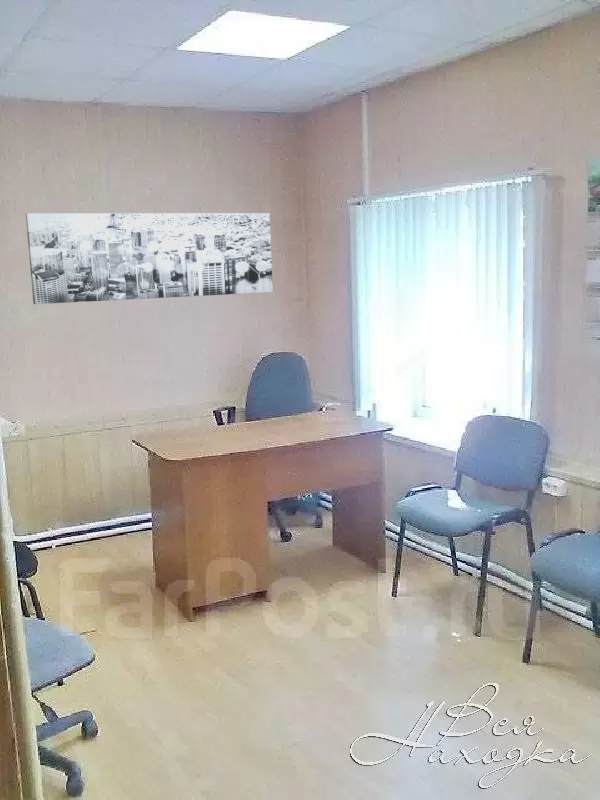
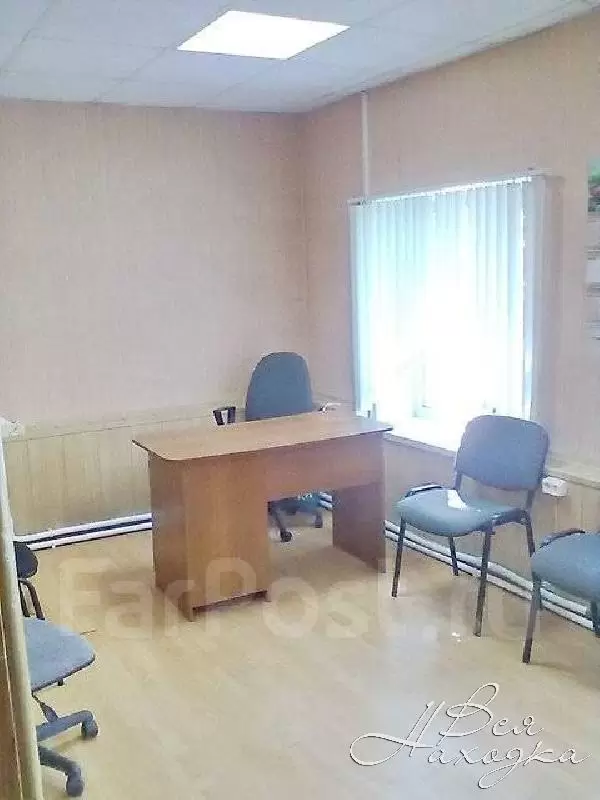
- wall art (158, 255)
